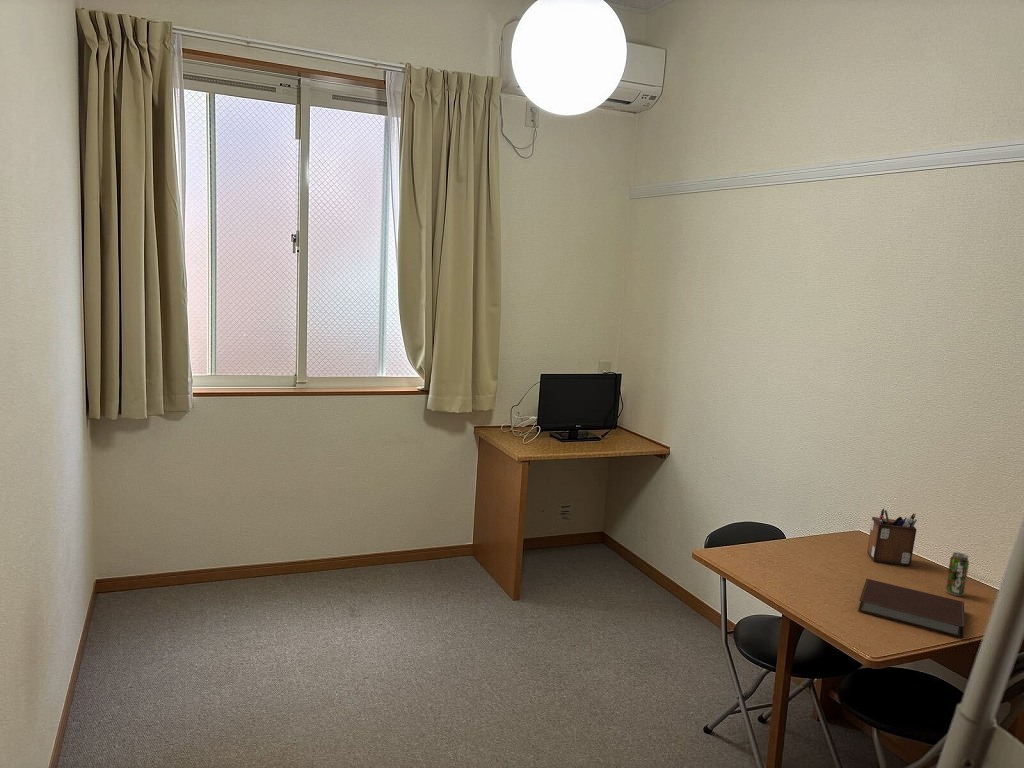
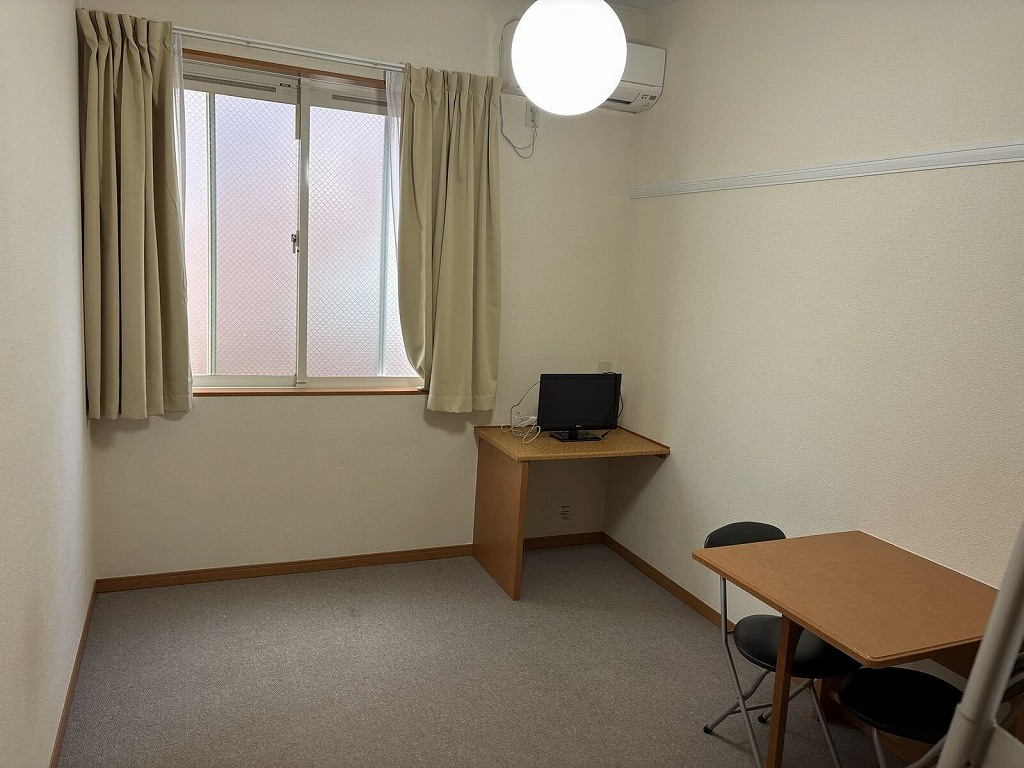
- desk organizer (892, 534)
- beverage can (957, 574)
- notebook (911, 605)
